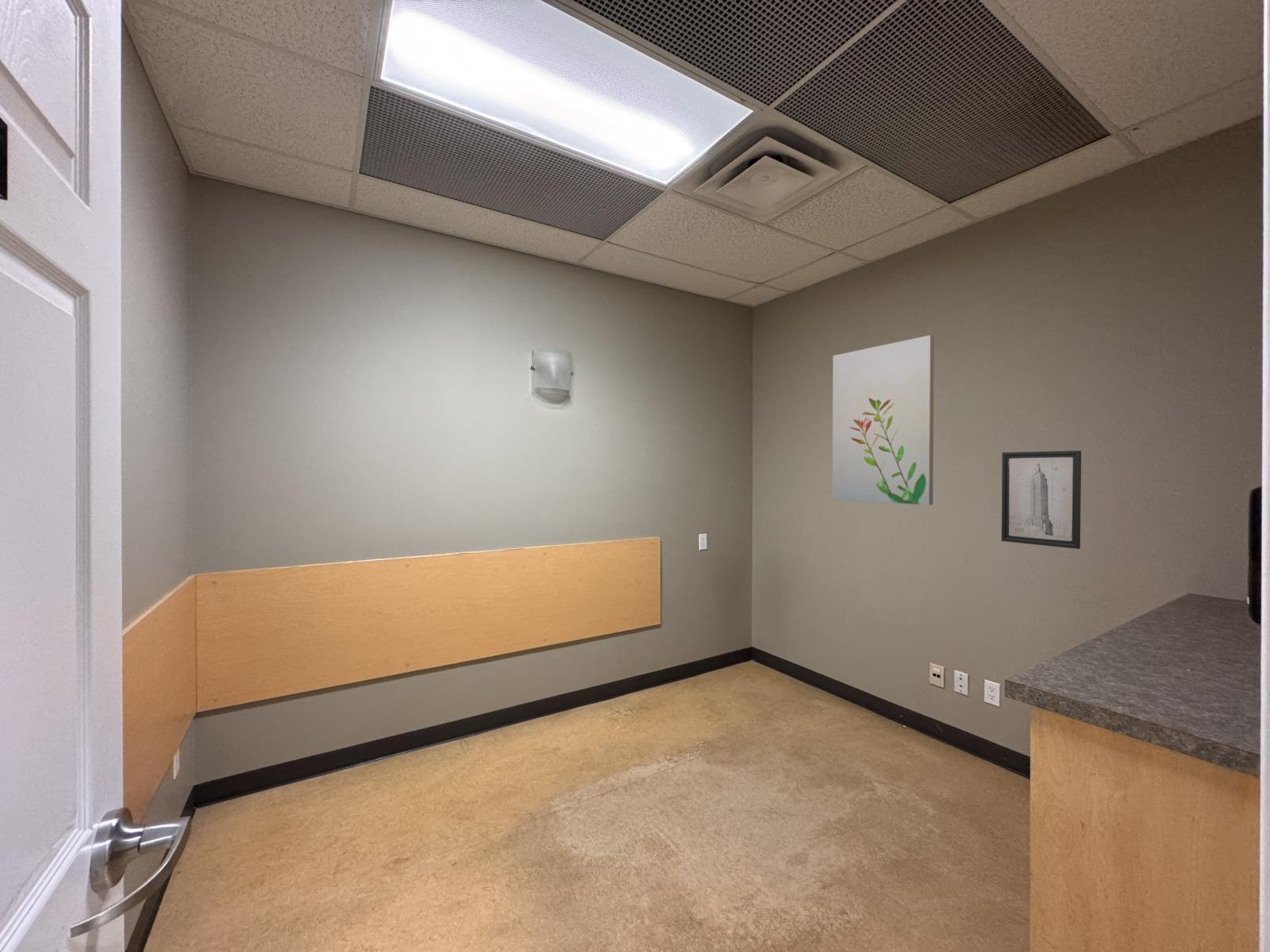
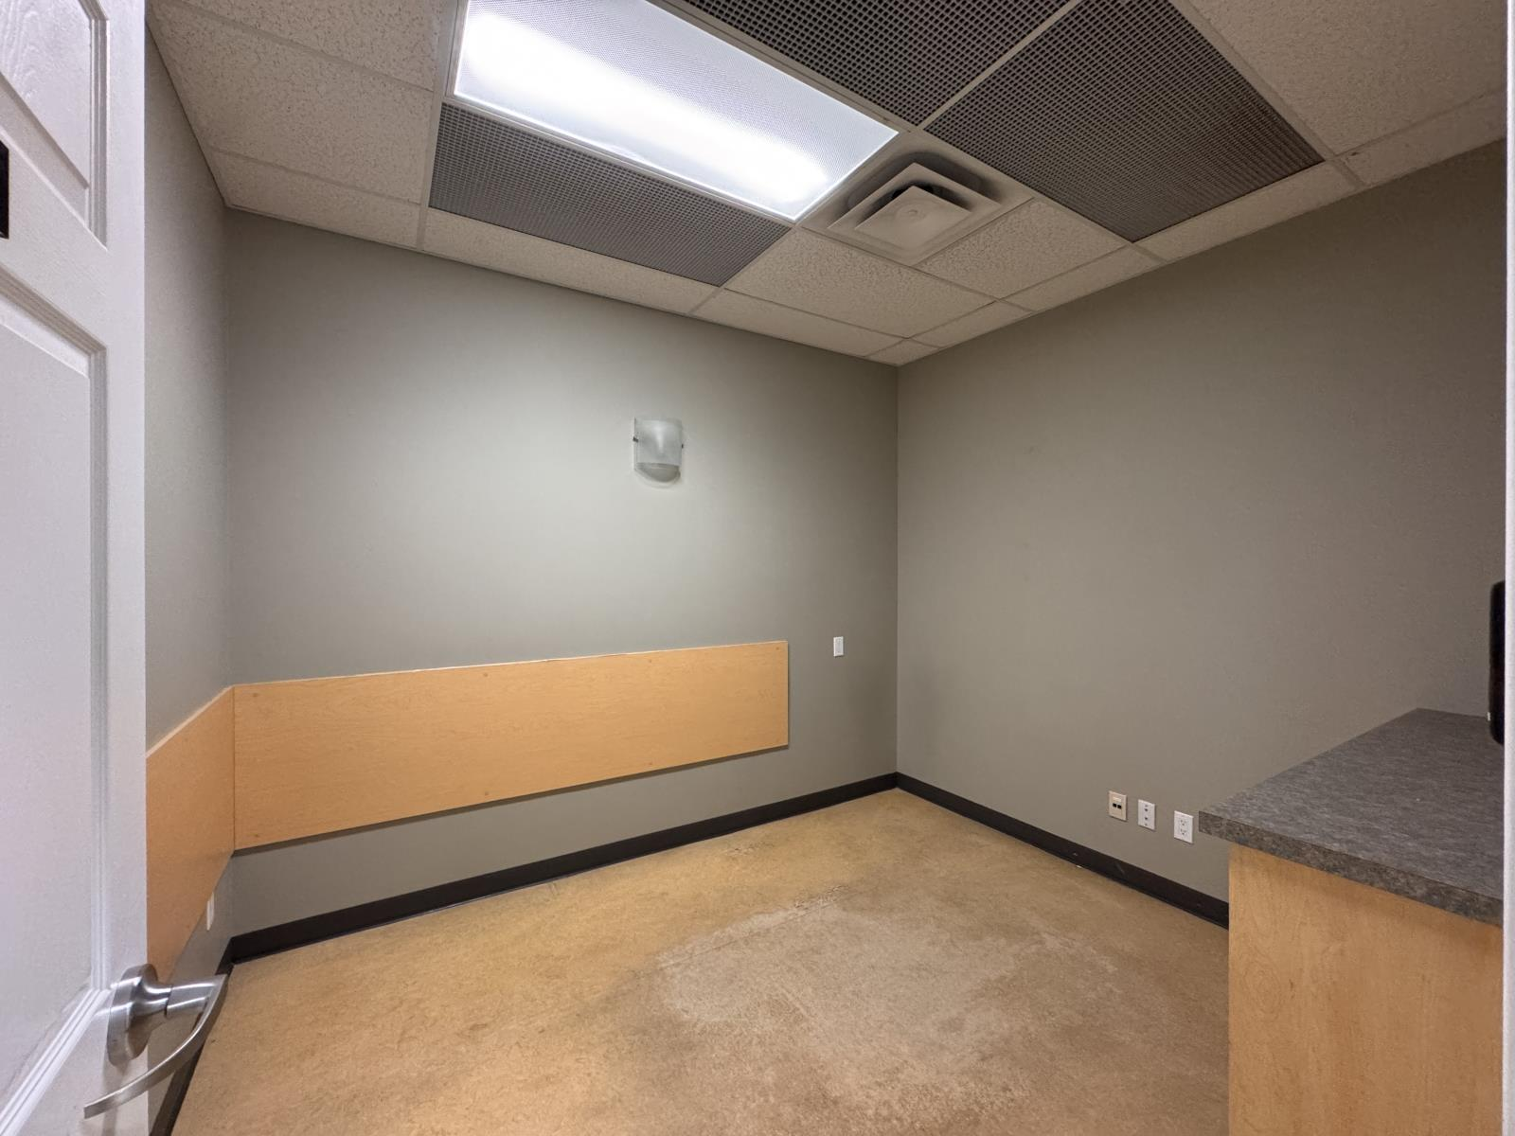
- wall art (1039, 498)
- wall art (879, 424)
